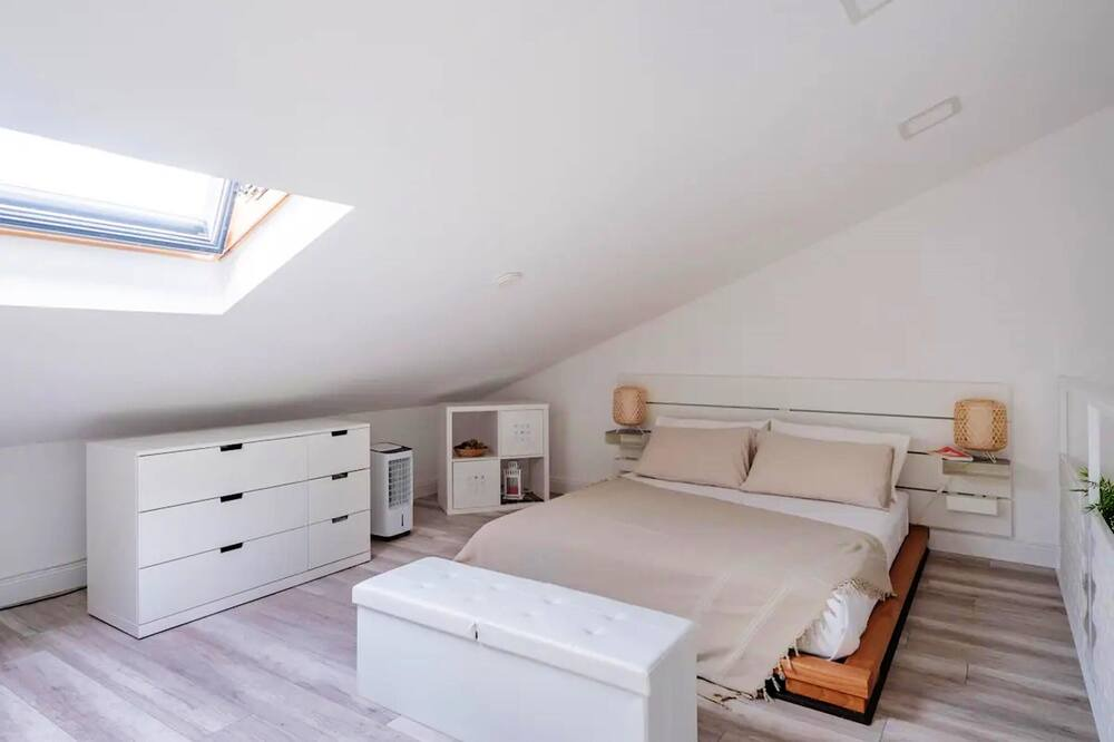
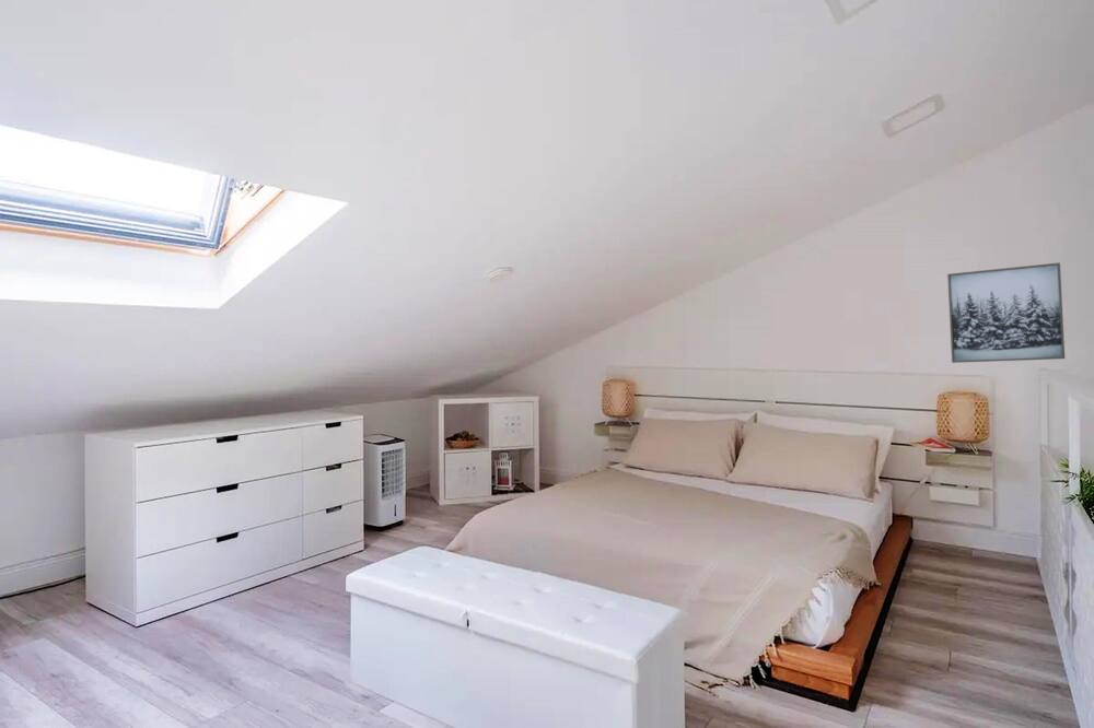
+ wall art (1003, 315)
